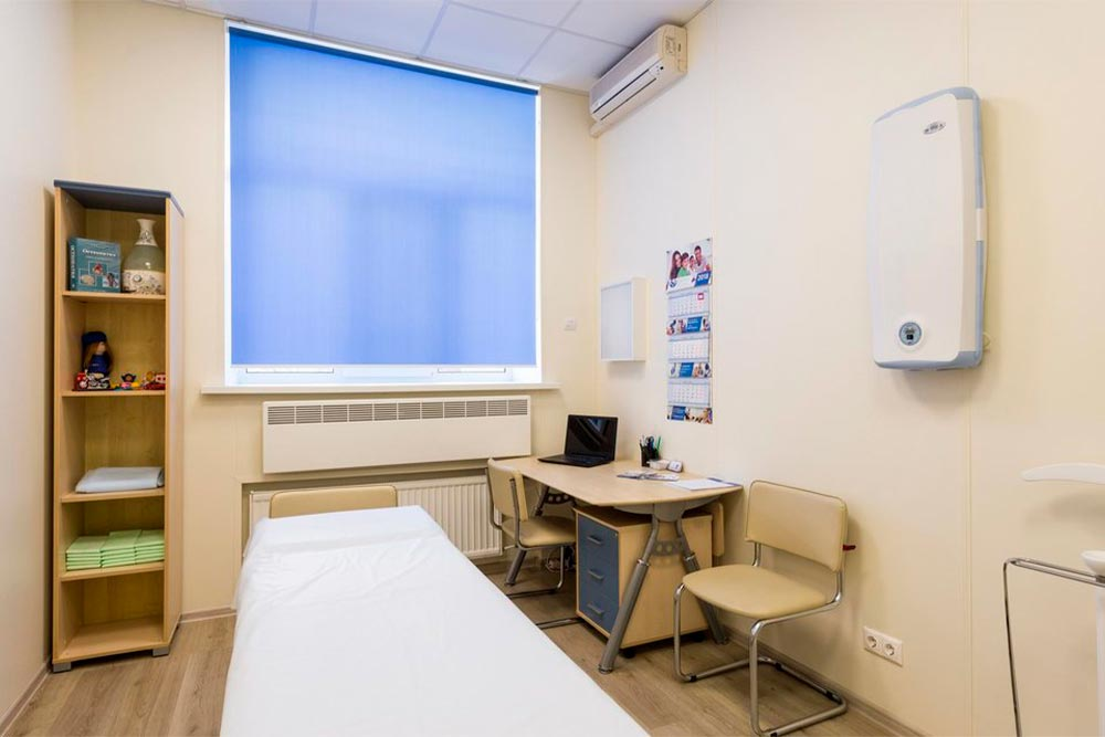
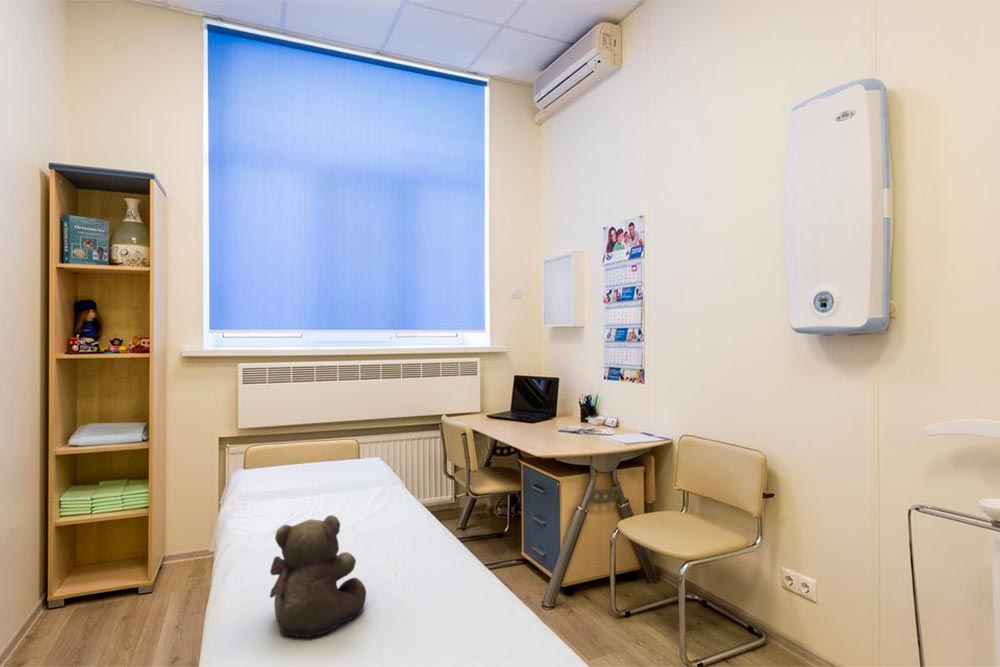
+ teddy bear (318, 568)
